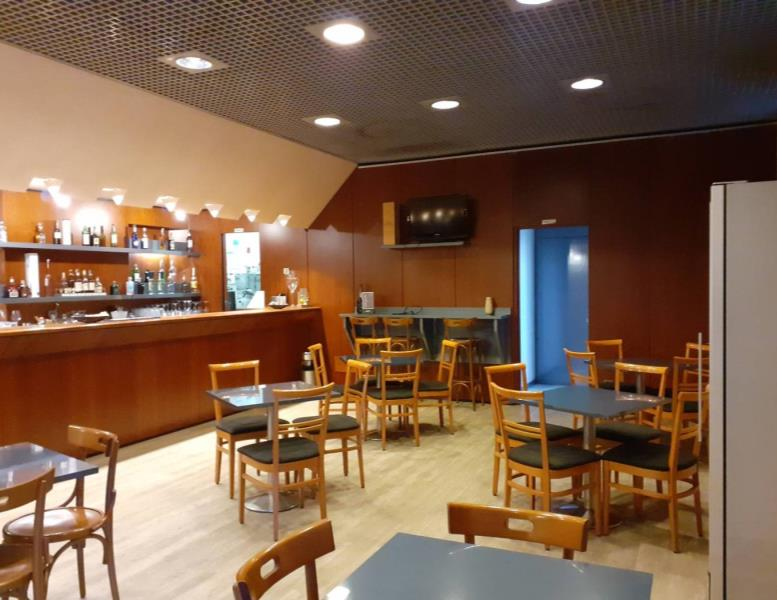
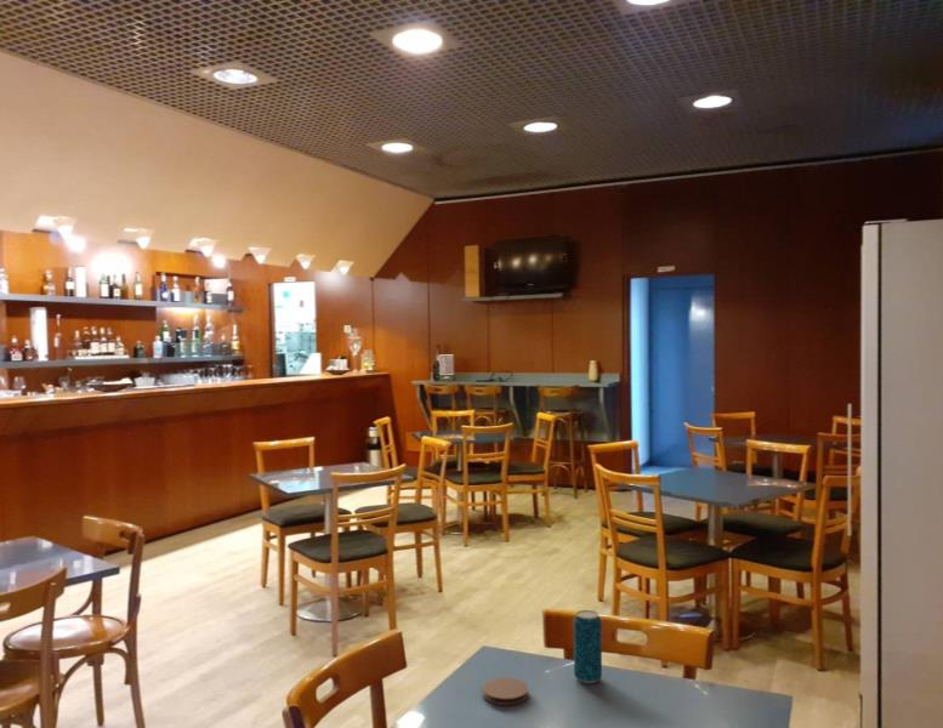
+ coaster (505, 690)
+ beverage can (587, 645)
